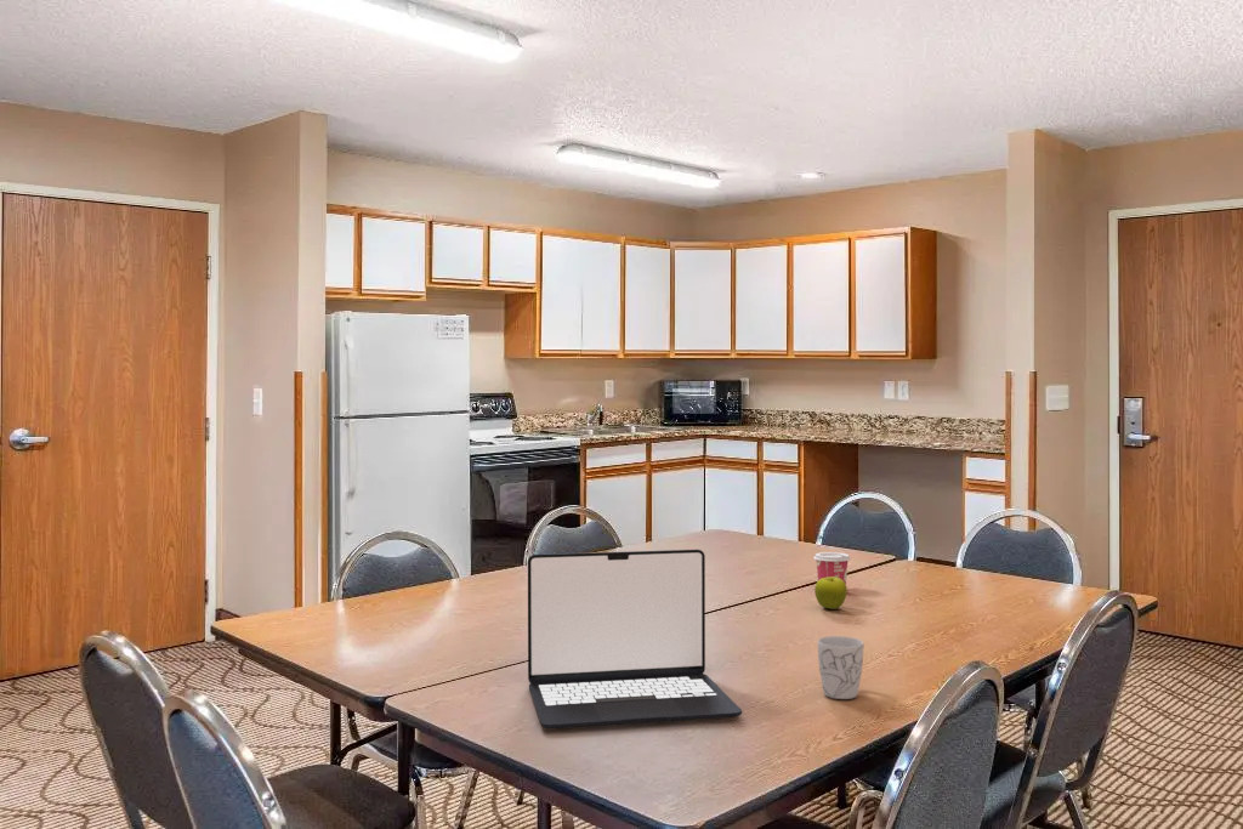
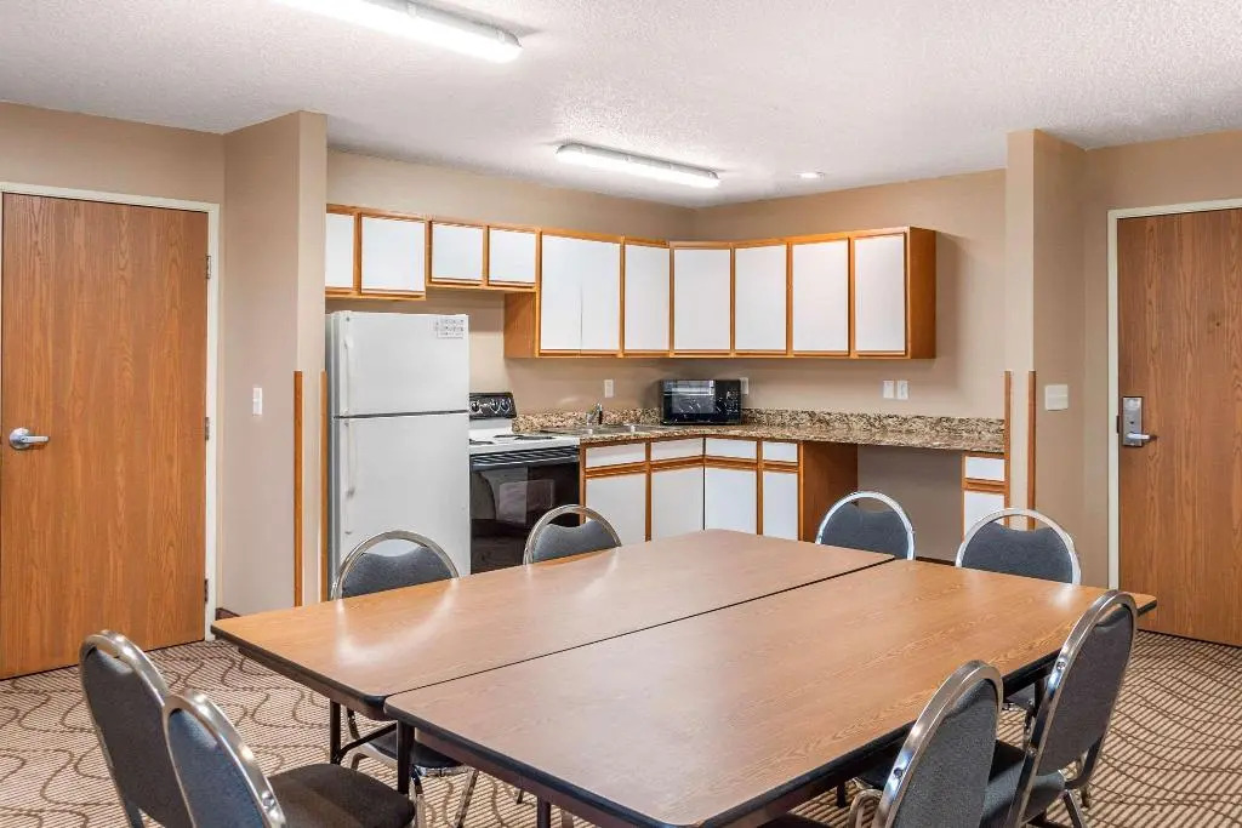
- mug (844, 665)
- cup (831, 572)
- laptop (630, 632)
- fruit (830, 592)
